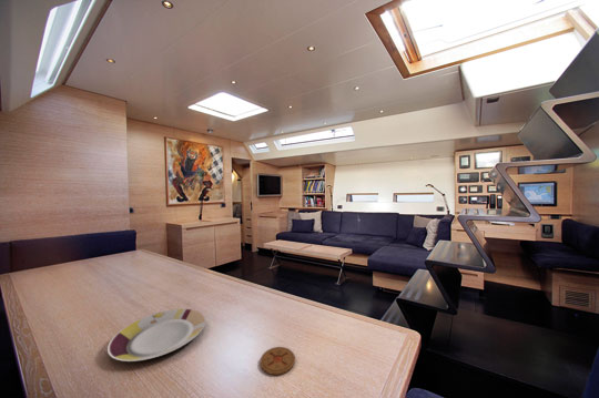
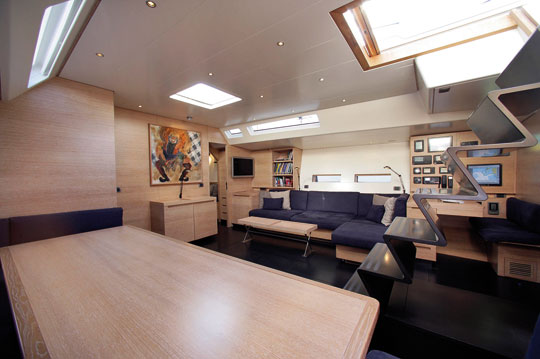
- coaster (277, 359)
- plate (161, 333)
